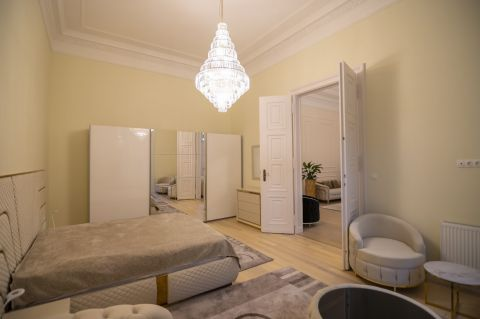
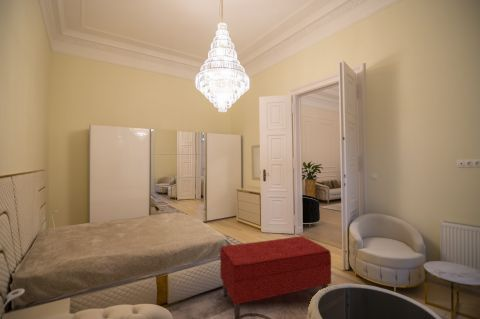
+ bench (274, 271)
